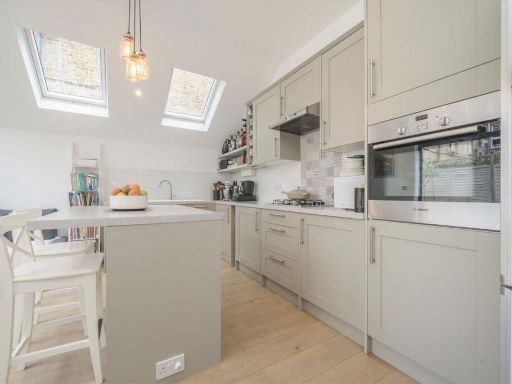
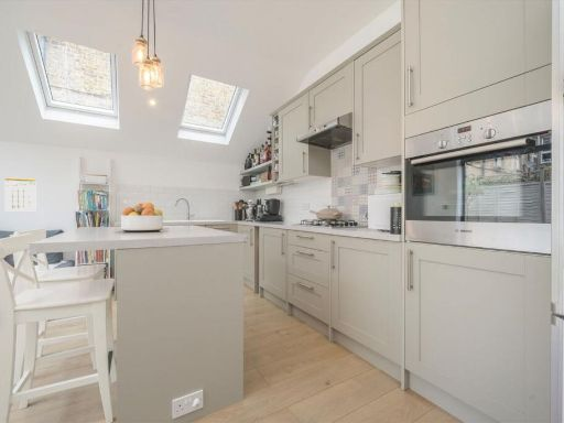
+ calendar (20, 191)
